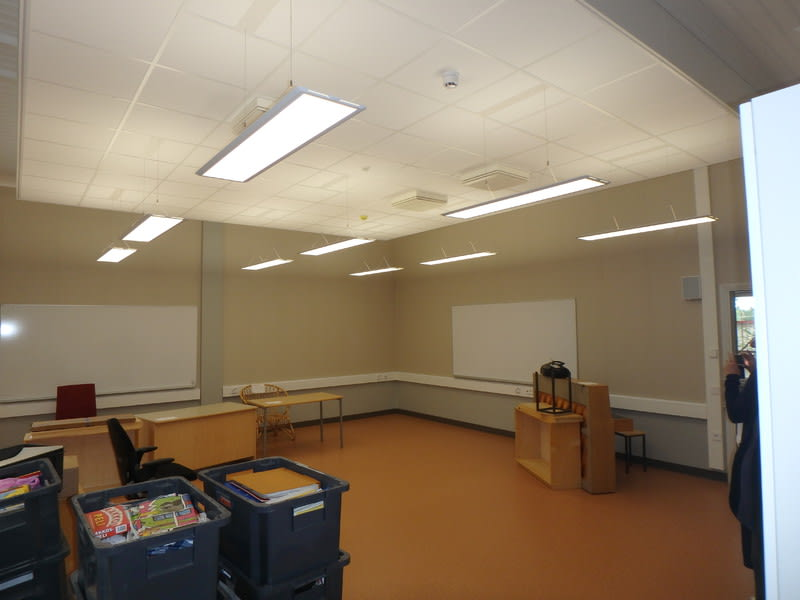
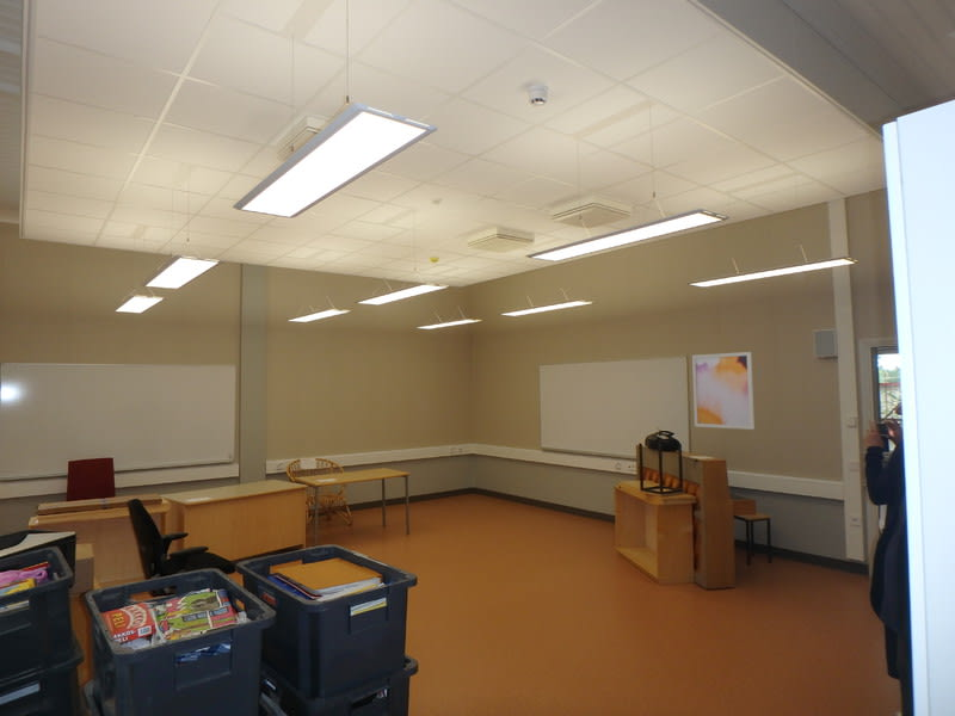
+ wall art (721, 390)
